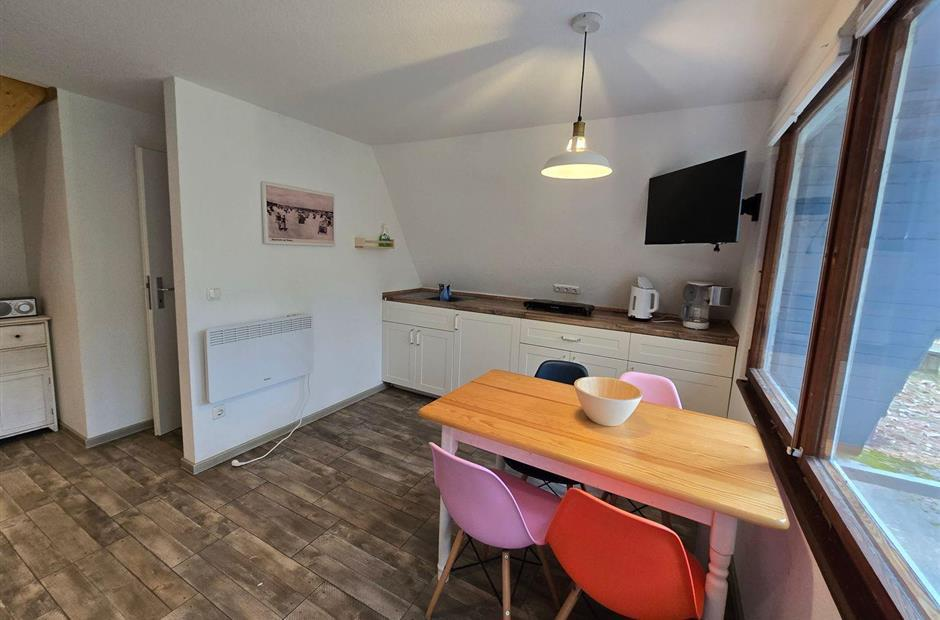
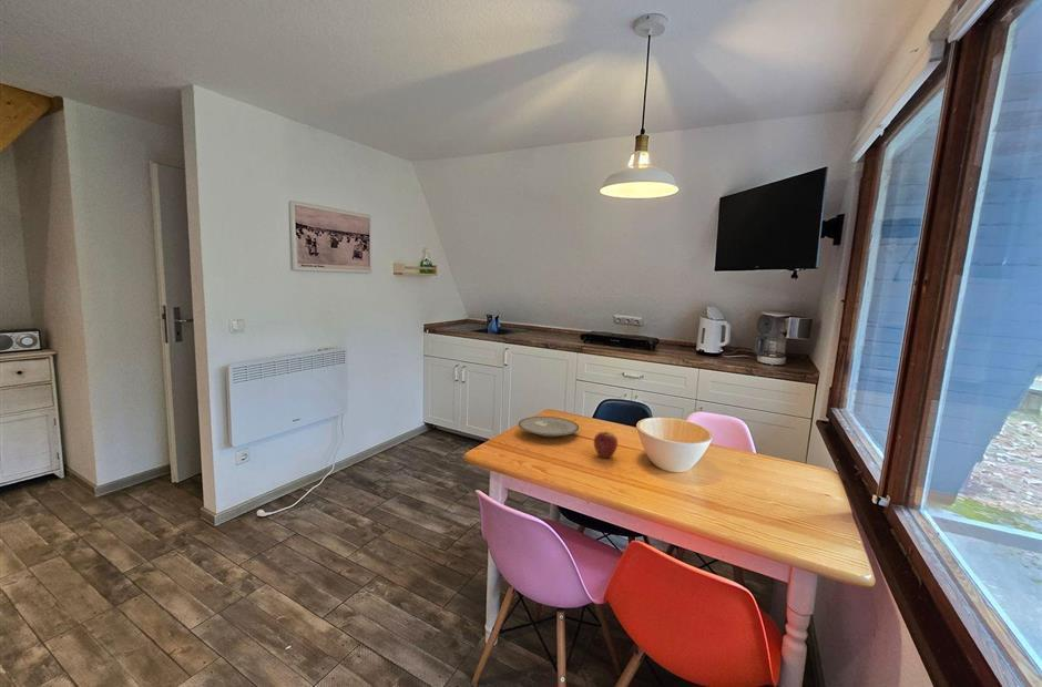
+ apple (605, 443)
+ plate (548, 428)
